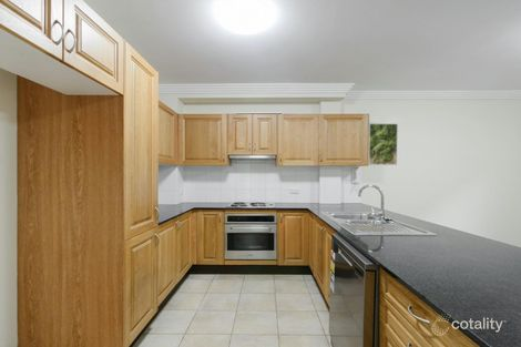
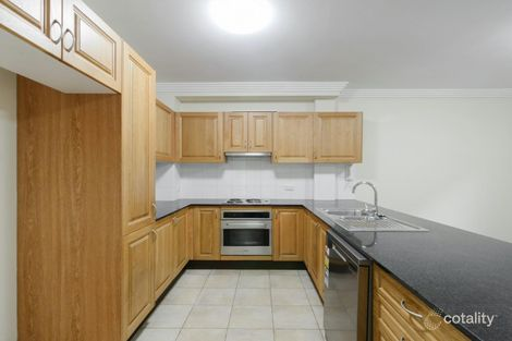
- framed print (382, 144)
